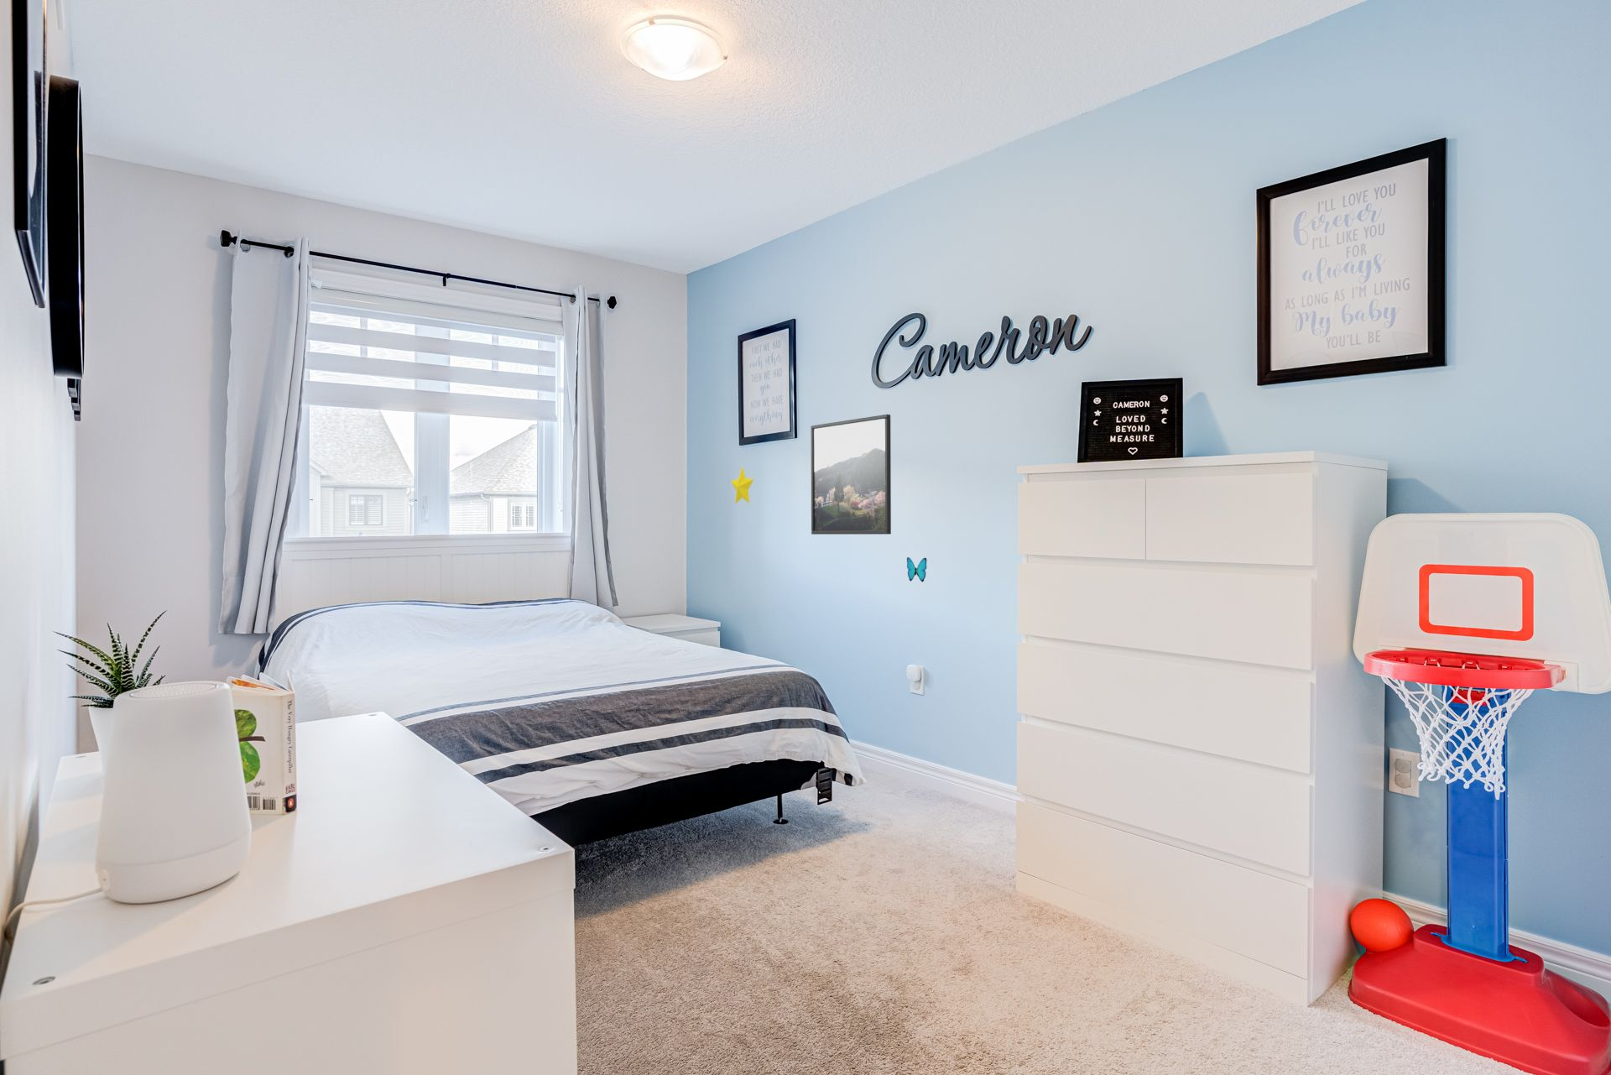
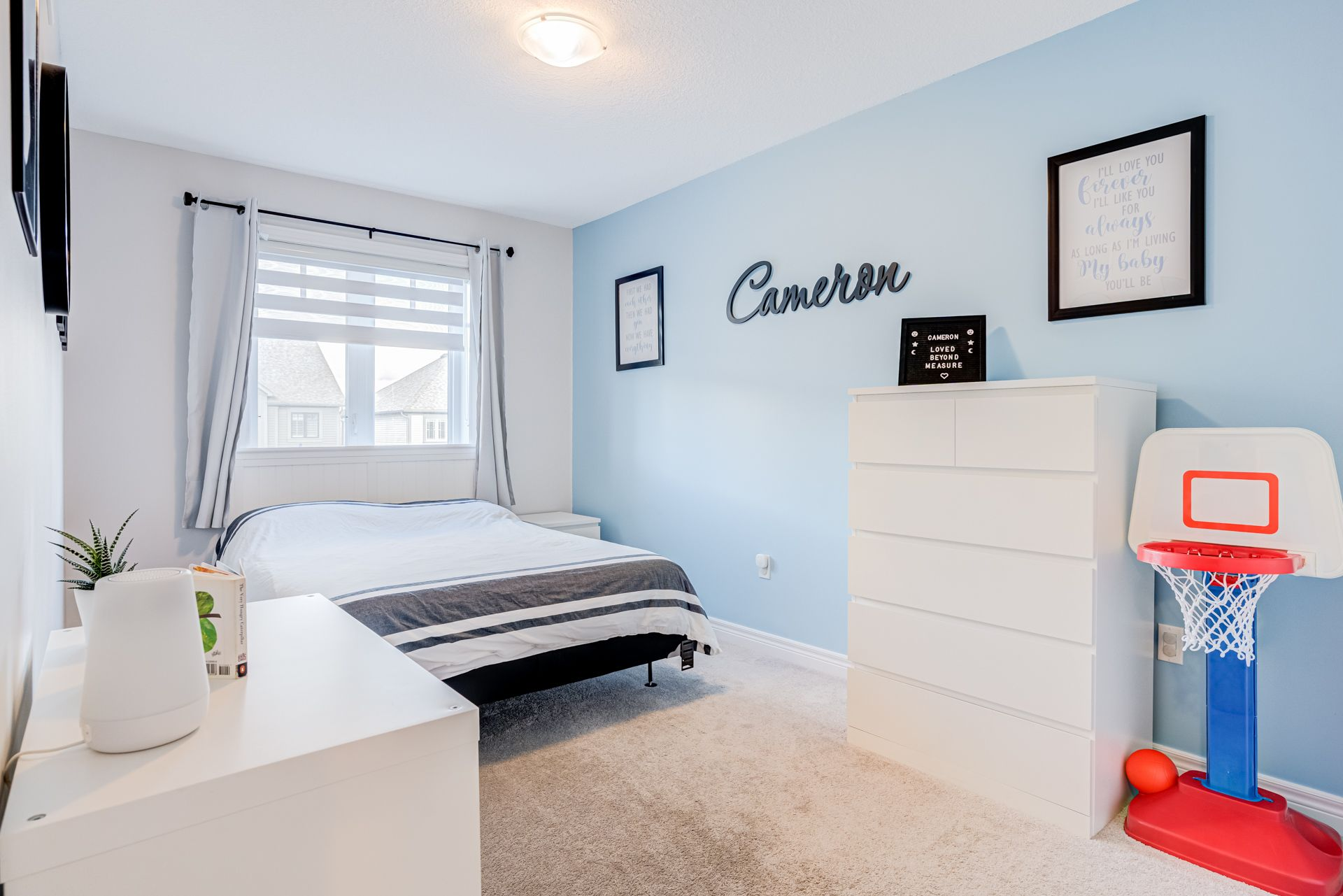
- decorative butterfly (915, 569)
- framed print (848, 476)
- decorative star (741, 485)
